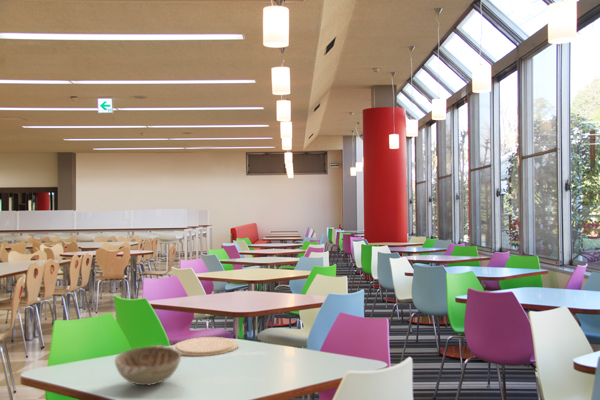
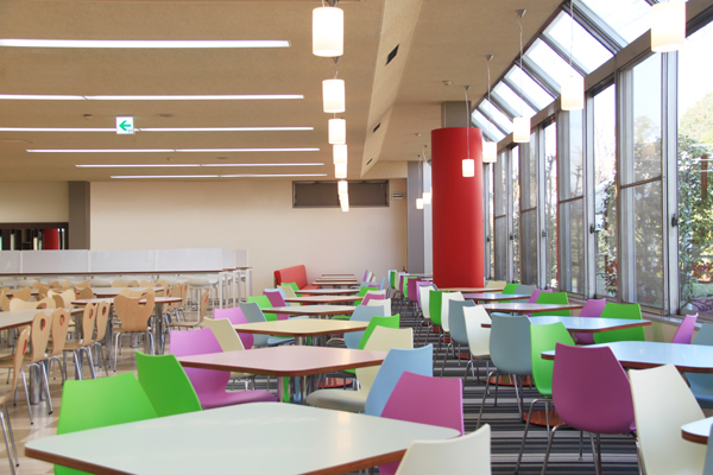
- plate (205, 345)
- decorative bowl (148, 368)
